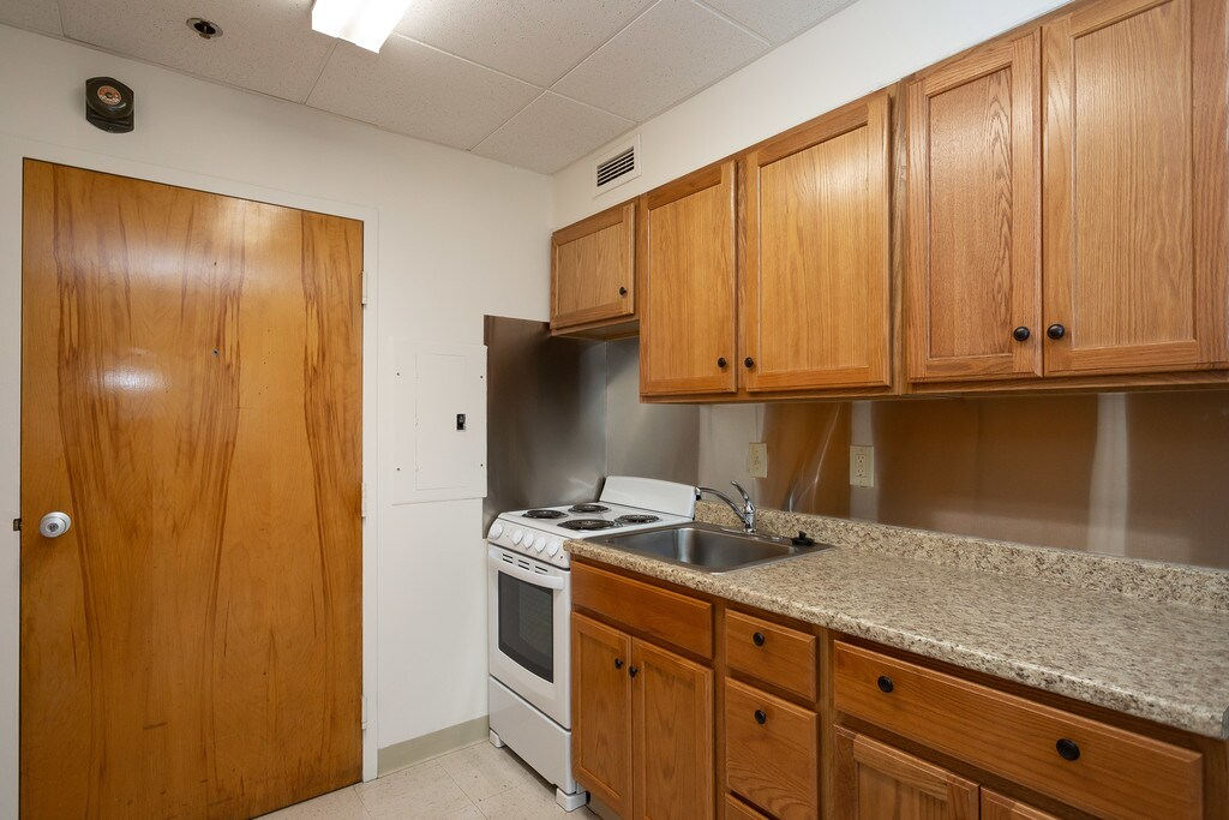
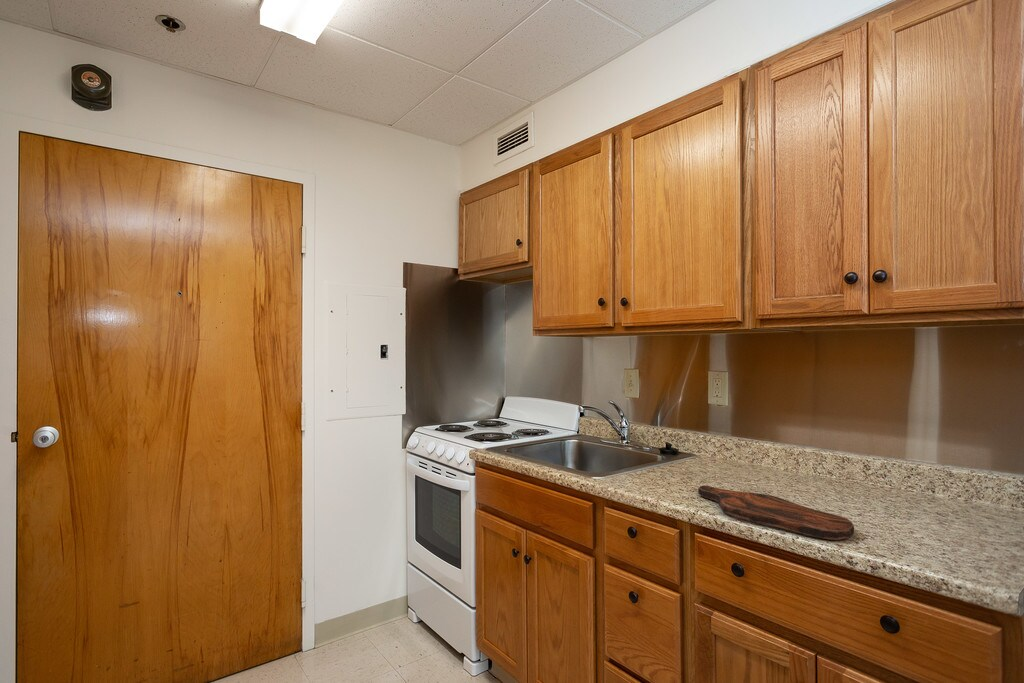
+ cutting board (761, 508)
